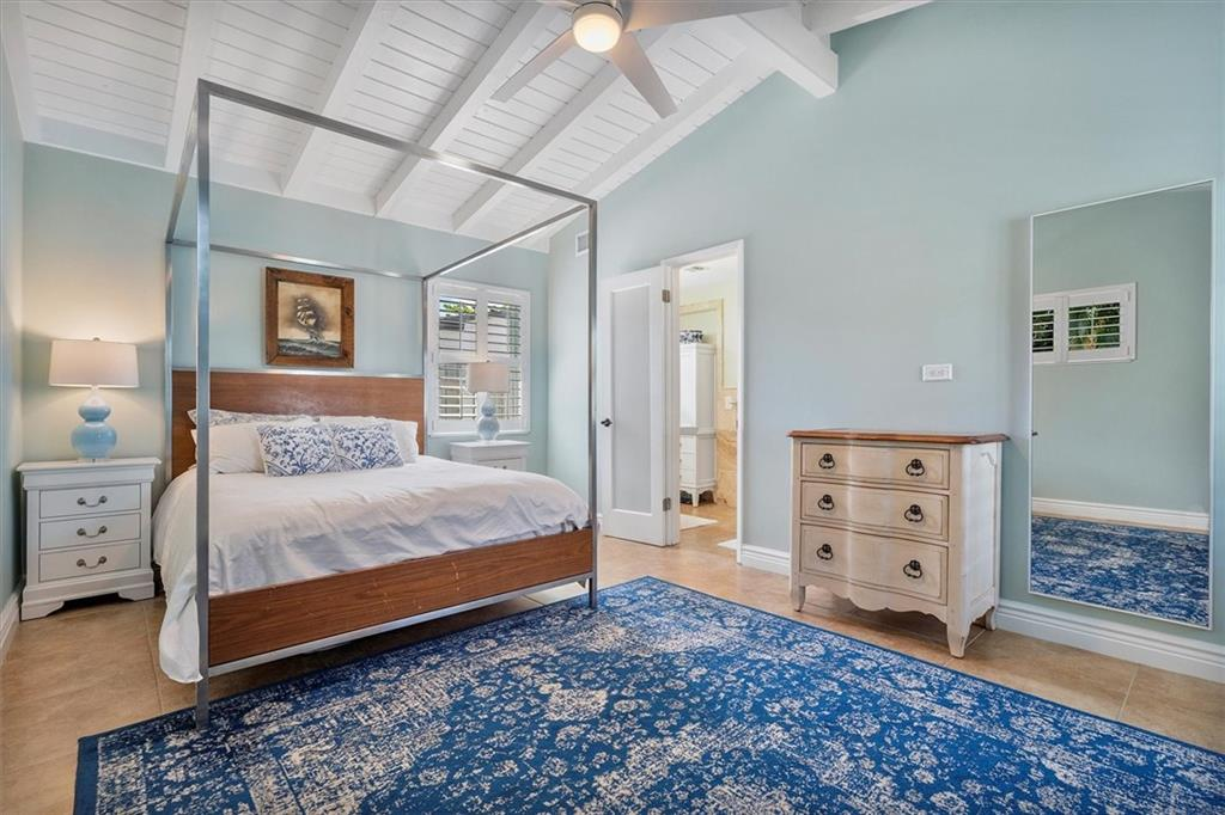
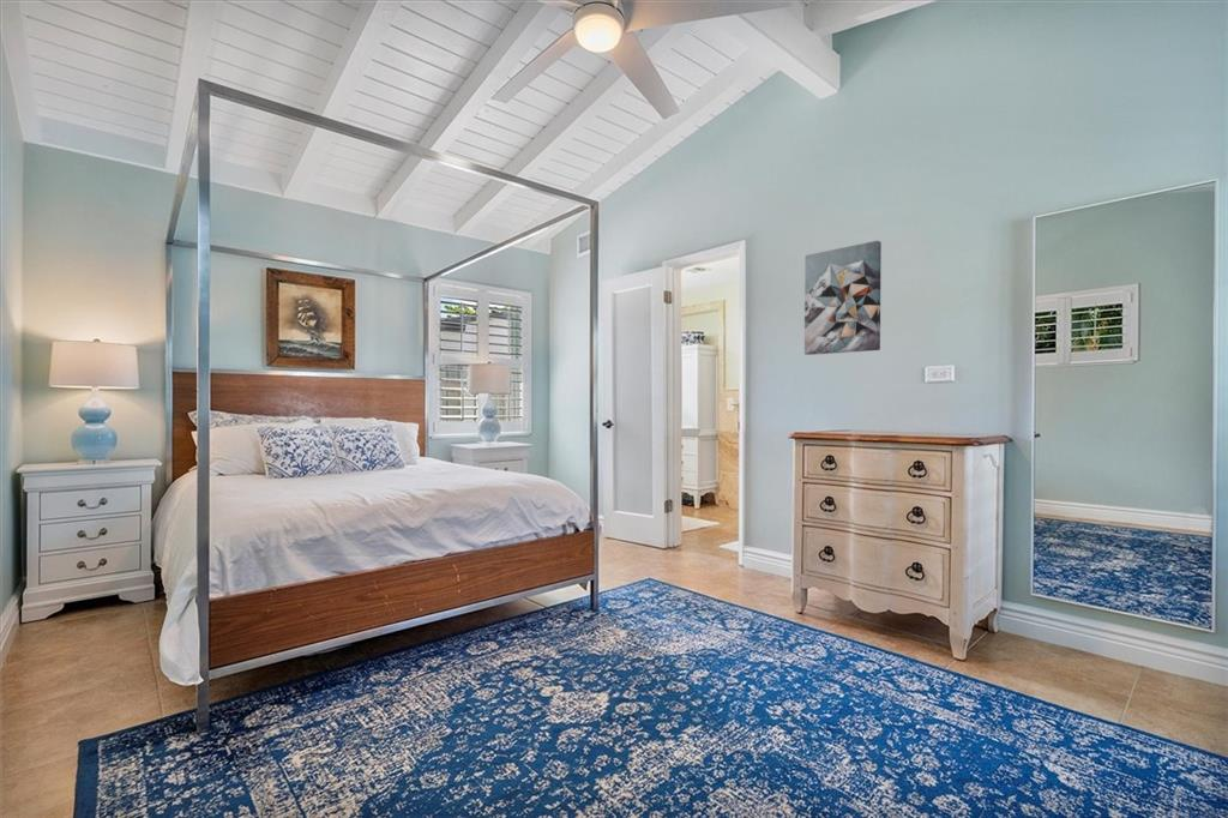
+ wall art (841, 300)
